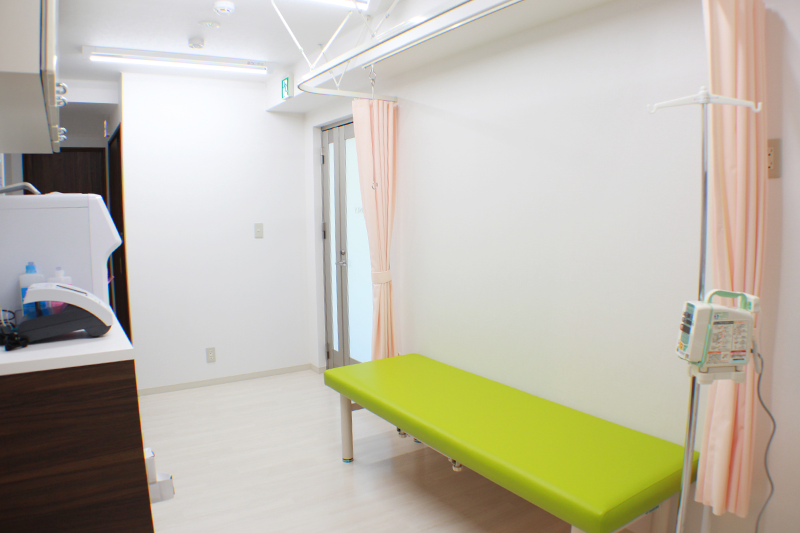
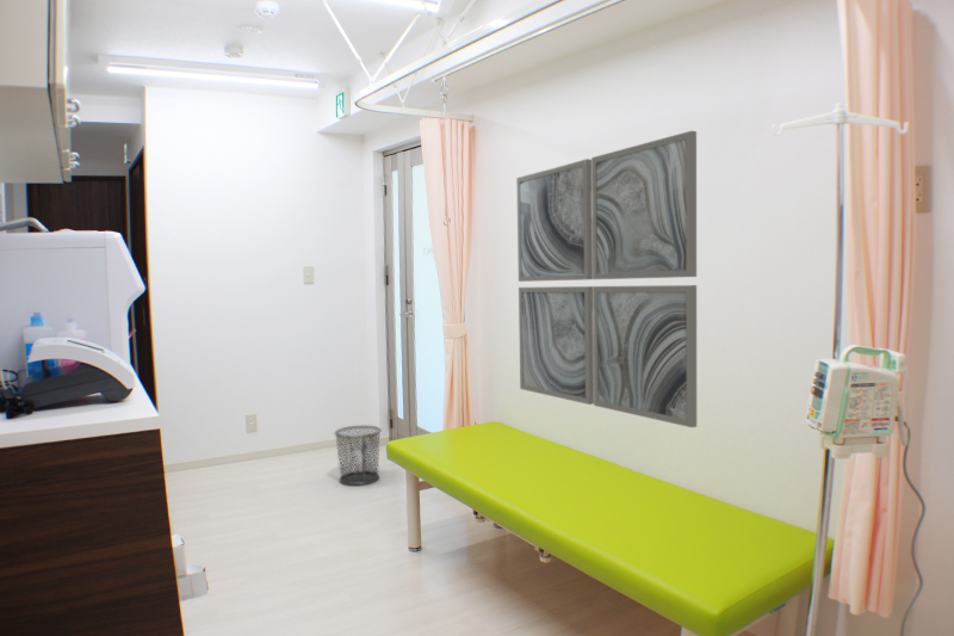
+ waste bin (358, 455)
+ wall art (593, 286)
